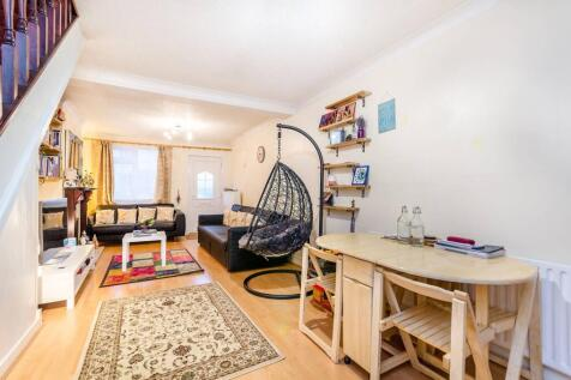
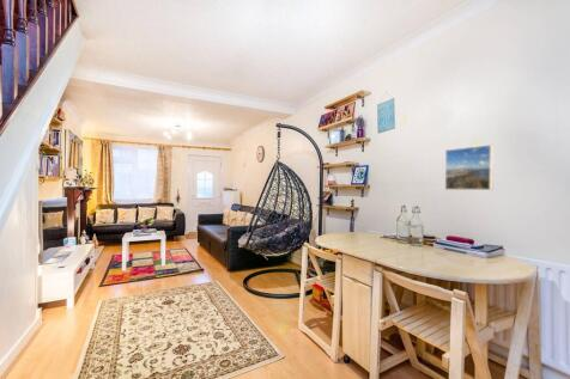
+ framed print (467, 169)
